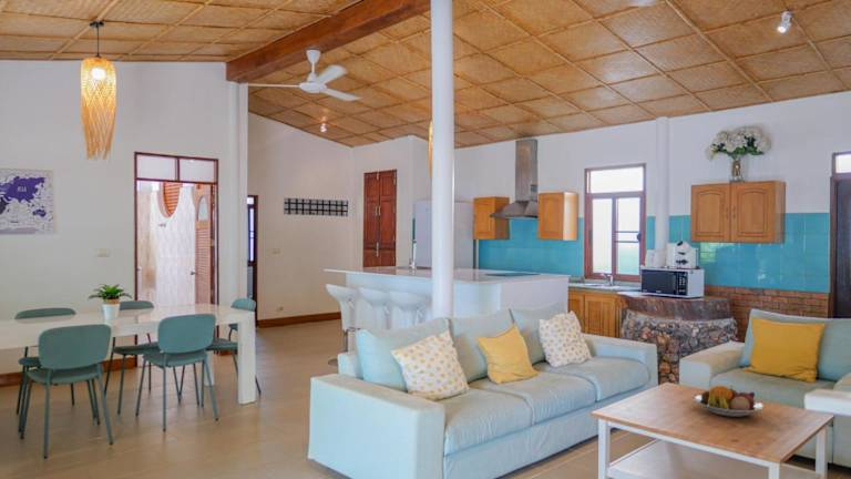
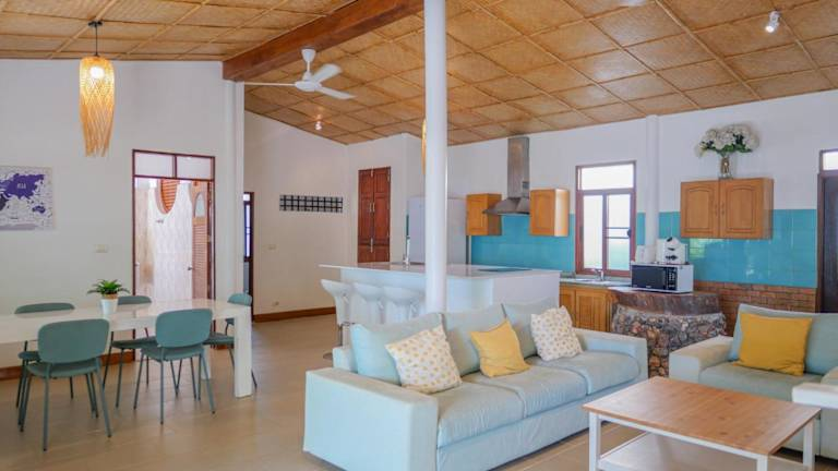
- fruit bowl (727, 398)
